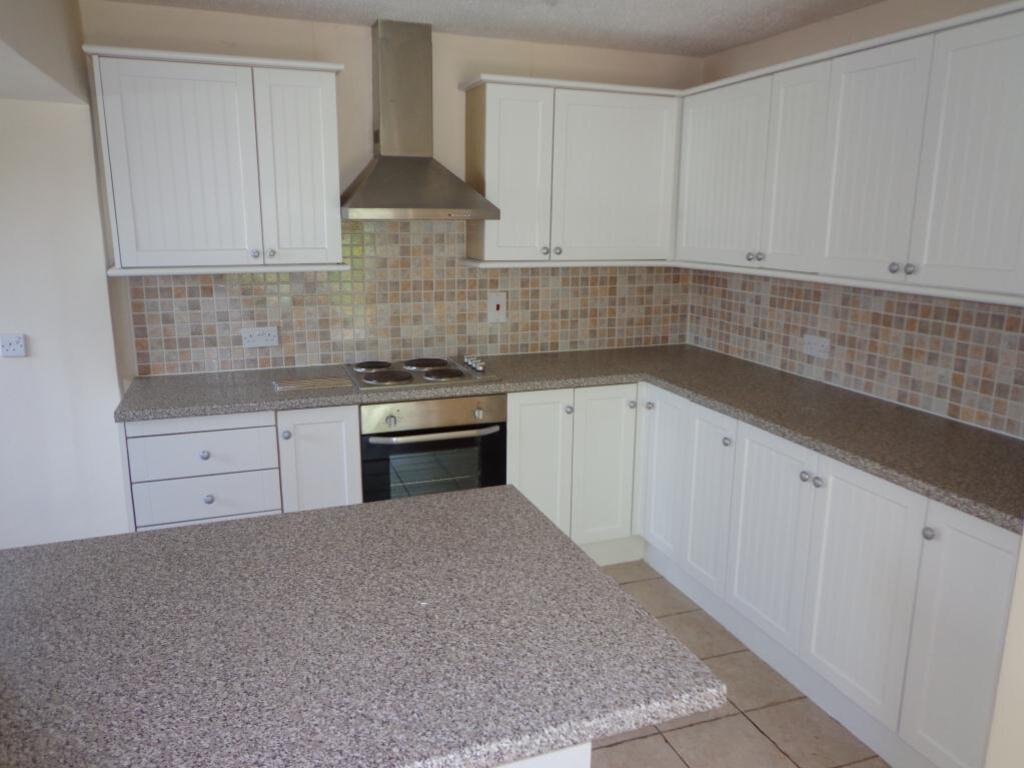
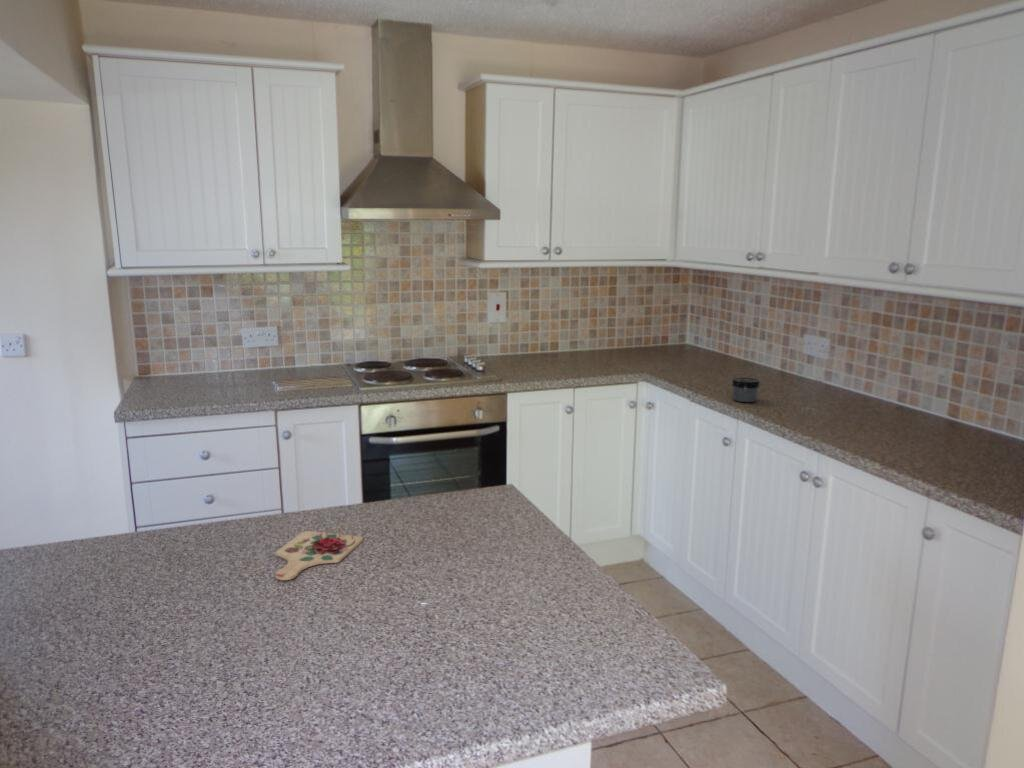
+ jar (745, 390)
+ cutting board (309, 551)
